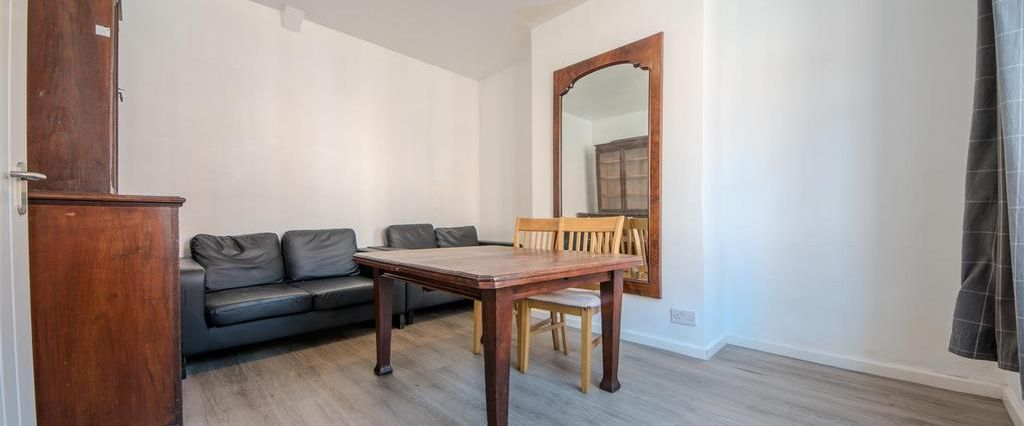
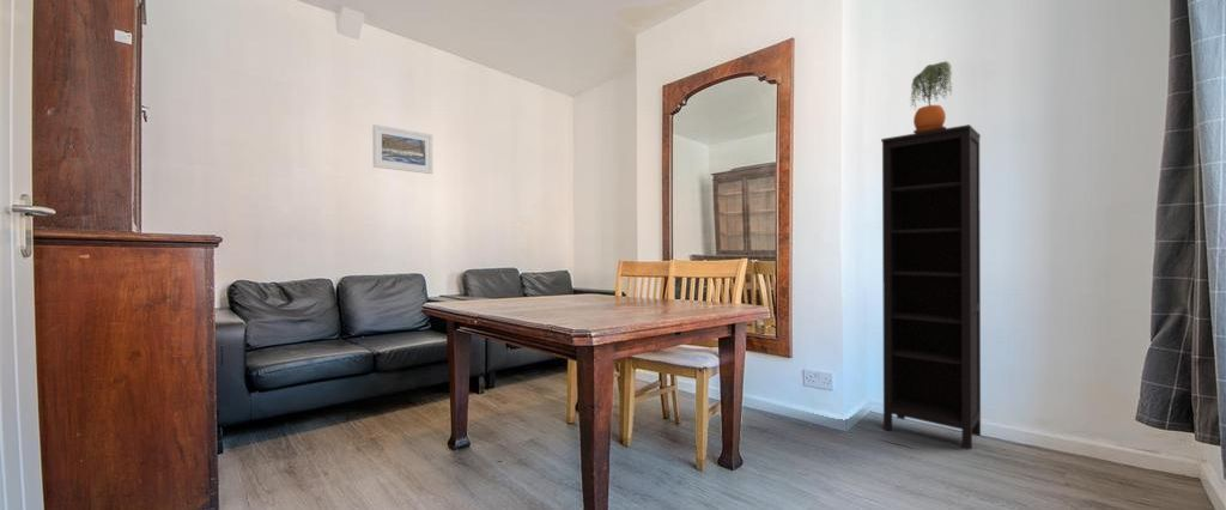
+ bookcase (930, 284)
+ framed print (403, 150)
+ potted plant (930, 98)
